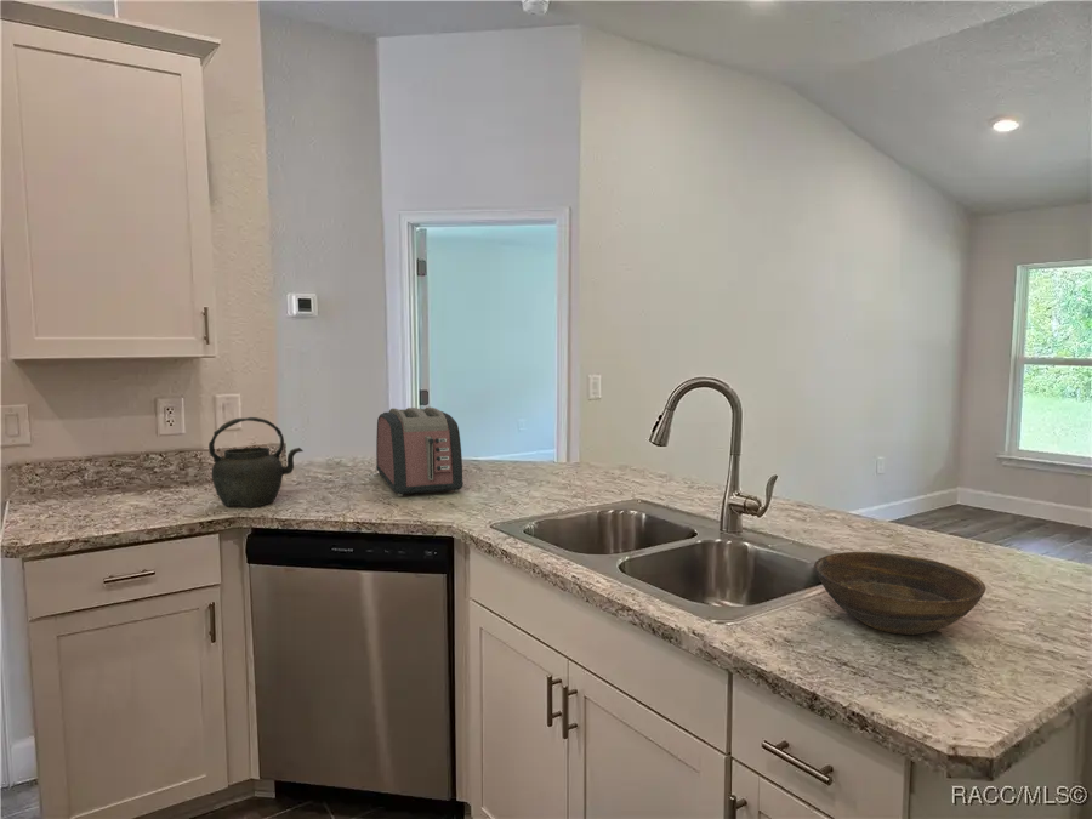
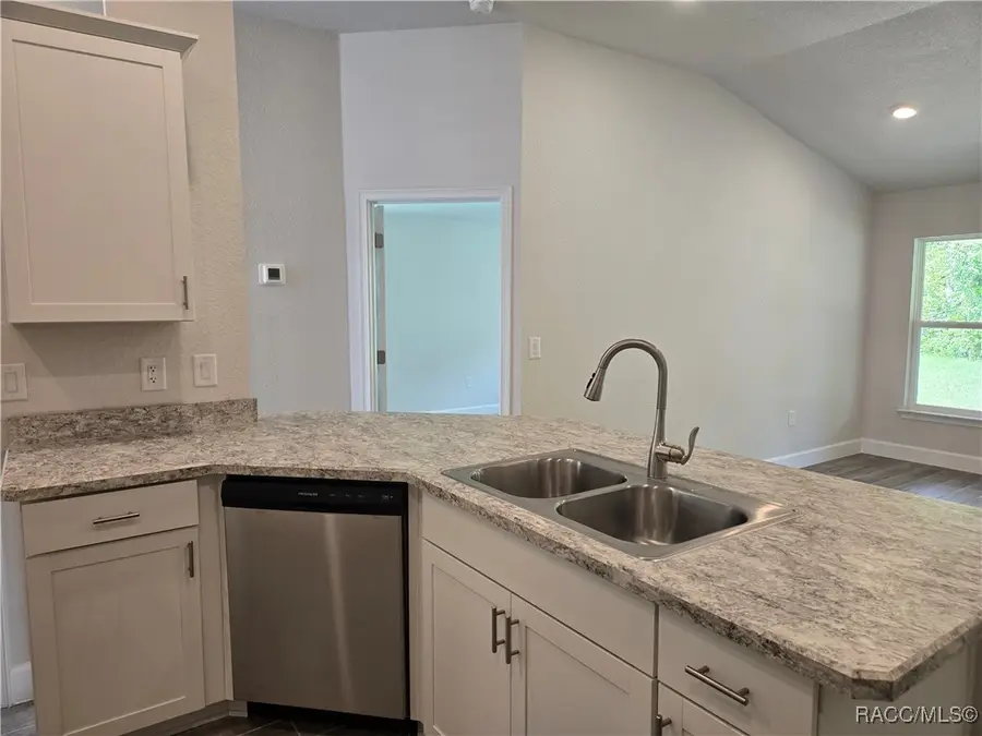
- bowl (894, 597)
- toaster (417, 445)
- kettle (257, 459)
